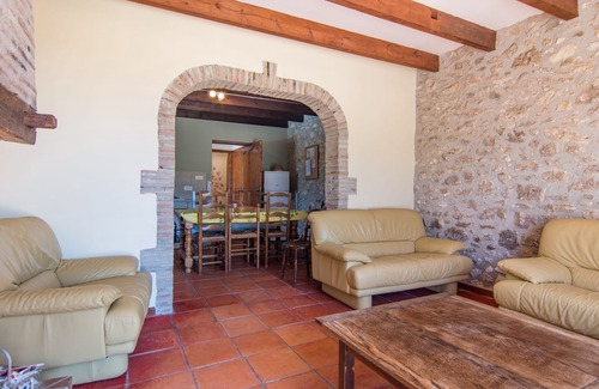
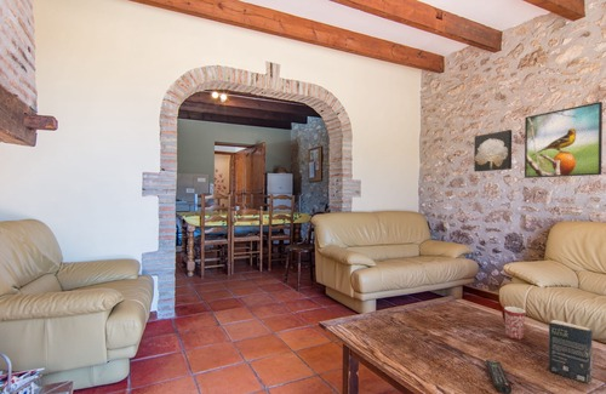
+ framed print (560, 143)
+ wall art (492, 152)
+ book (568, 349)
+ mug (511, 321)
+ remote control (497, 375)
